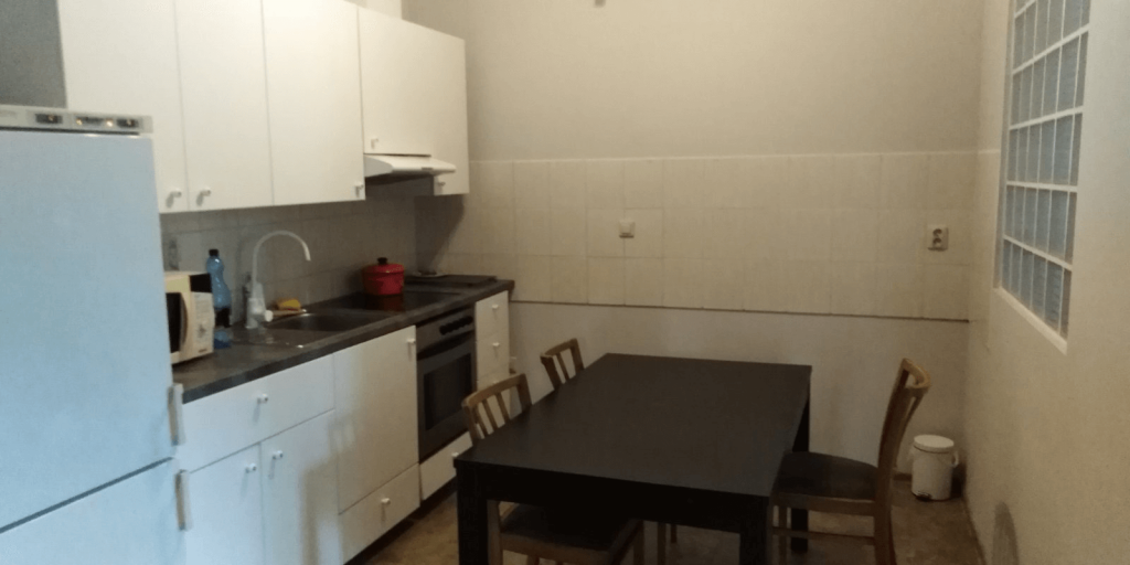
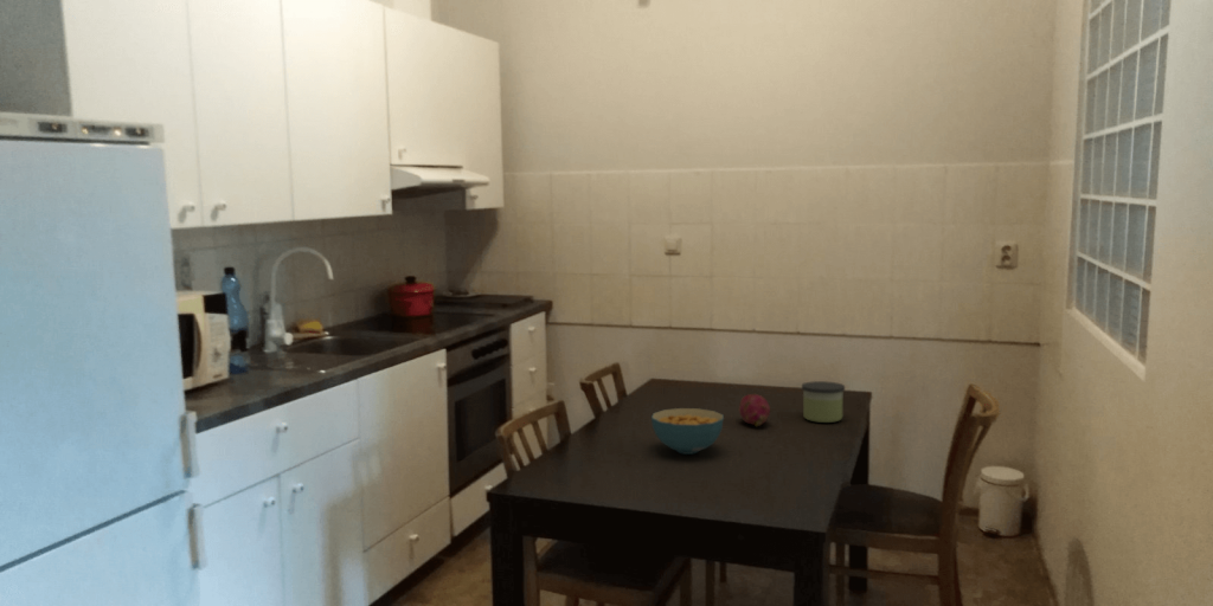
+ candle (822, 401)
+ cereal bowl (687, 433)
+ fruit (753, 408)
